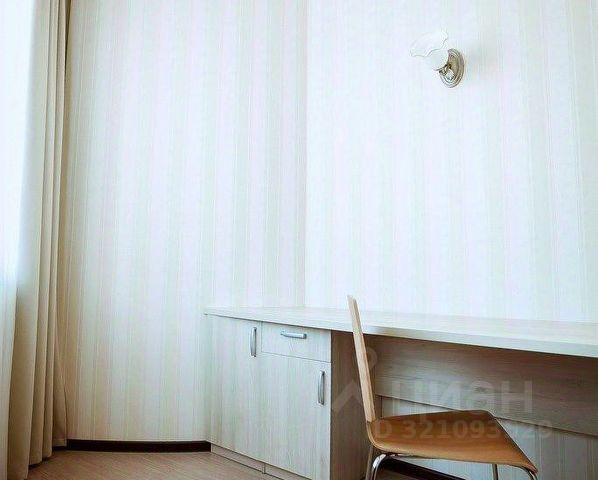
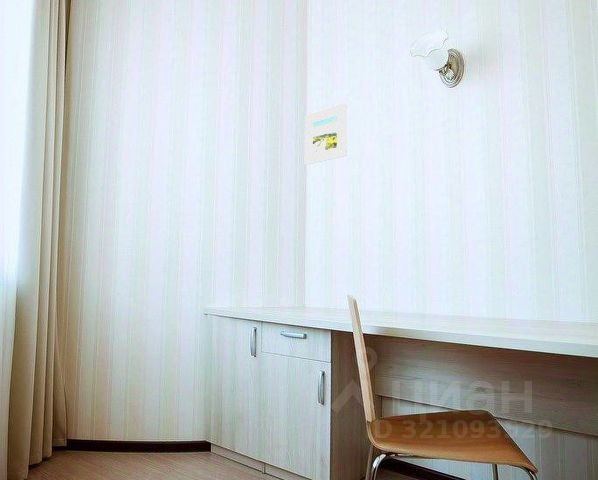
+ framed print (325, 134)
